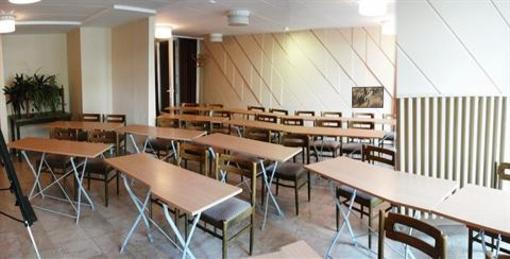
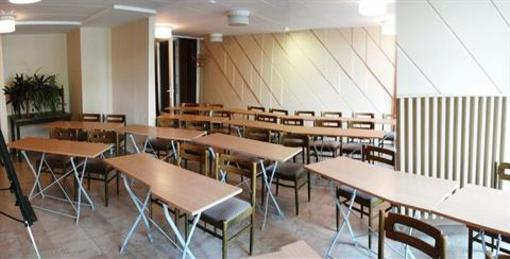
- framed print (367, 97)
